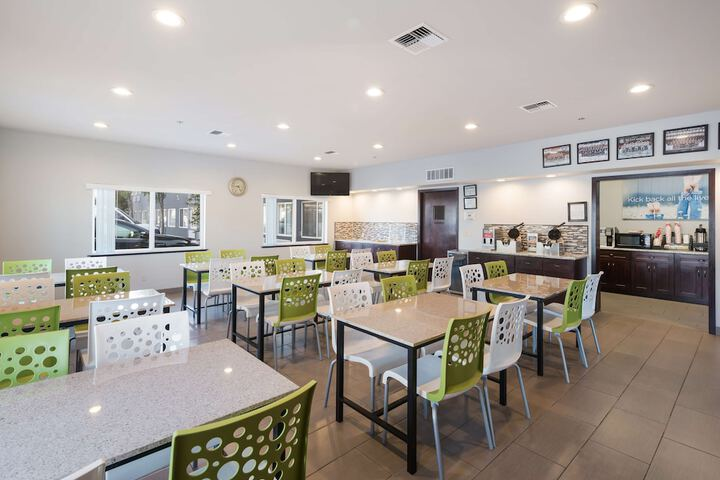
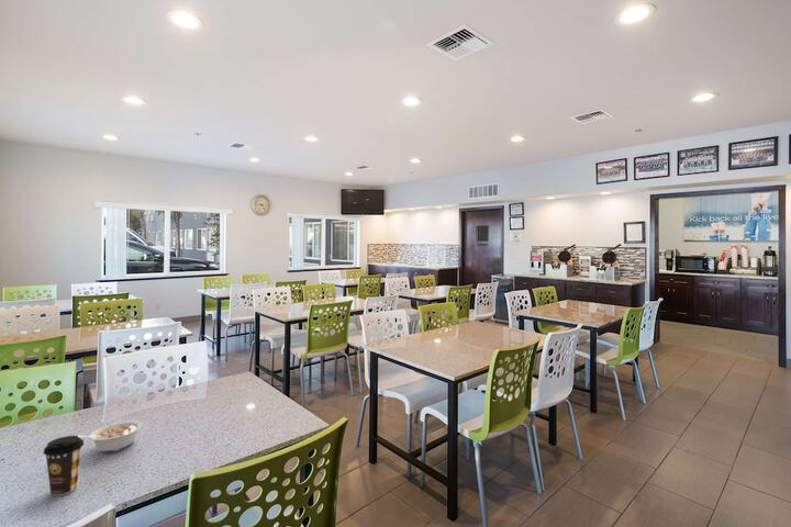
+ legume (114, 436)
+ coffee cup (64, 464)
